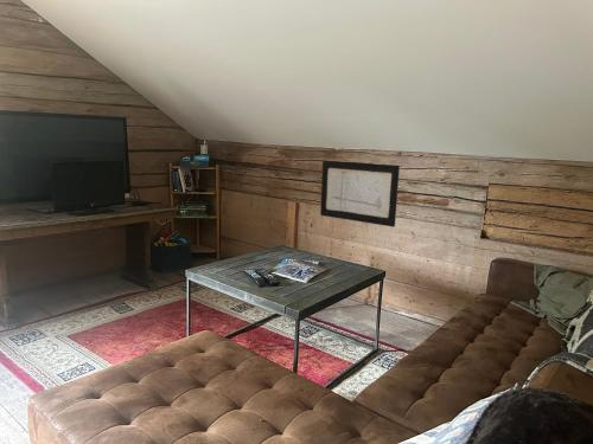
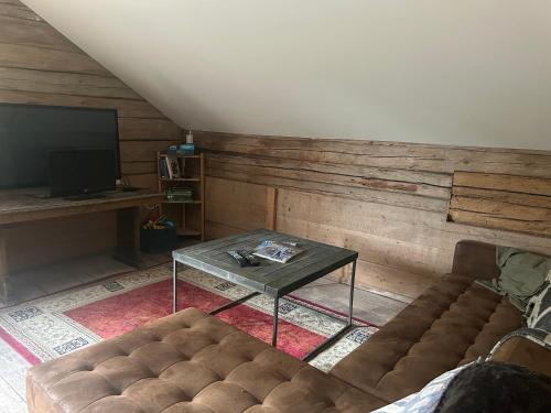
- wall art (357, 192)
